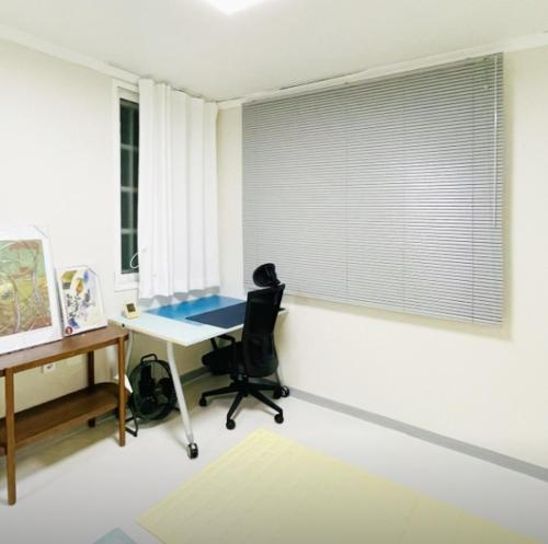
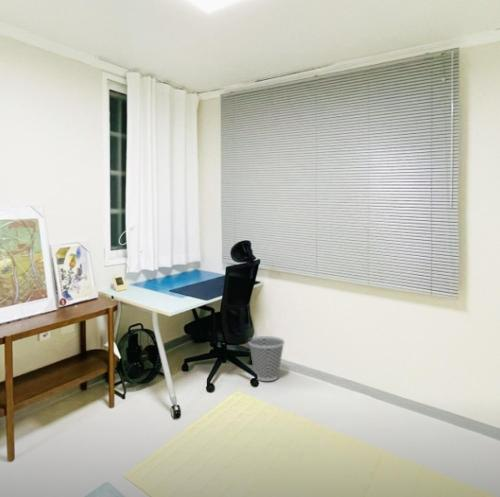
+ wastebasket (266, 358)
